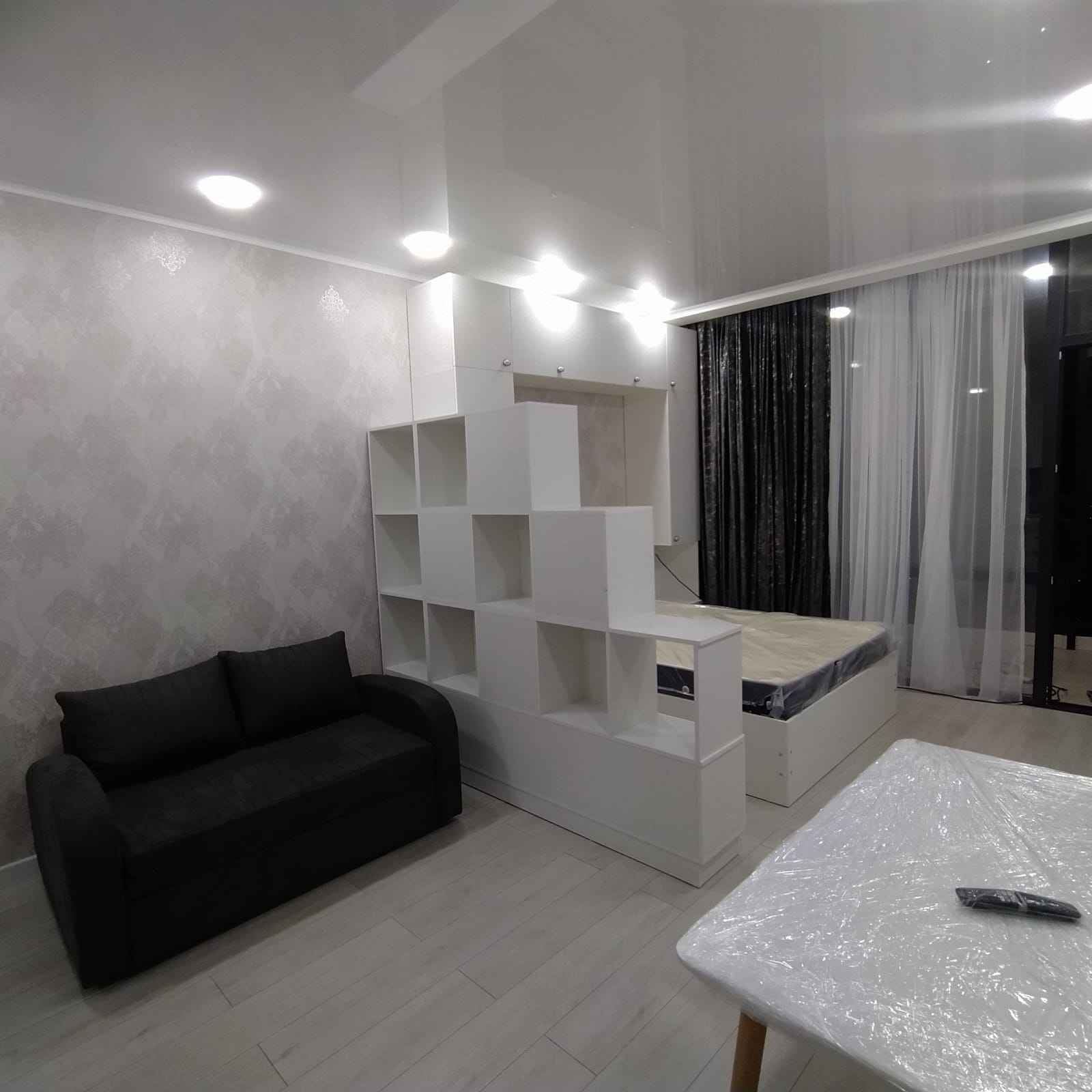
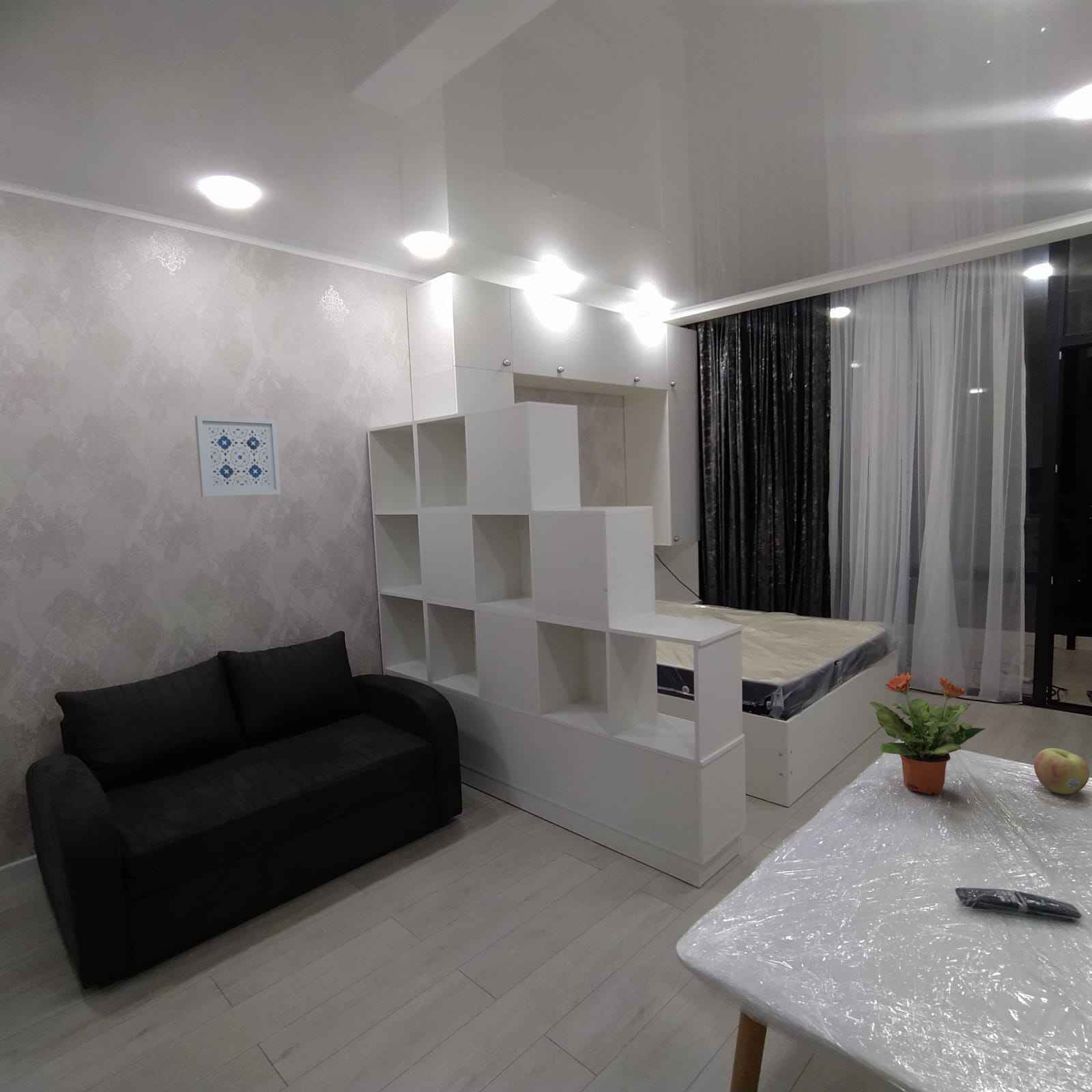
+ potted plant (925, 731)
+ apple (1061, 771)
+ wall art (240, 457)
